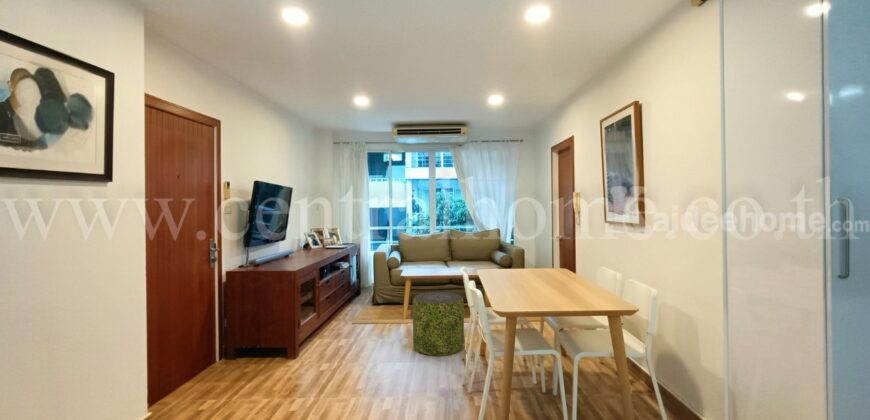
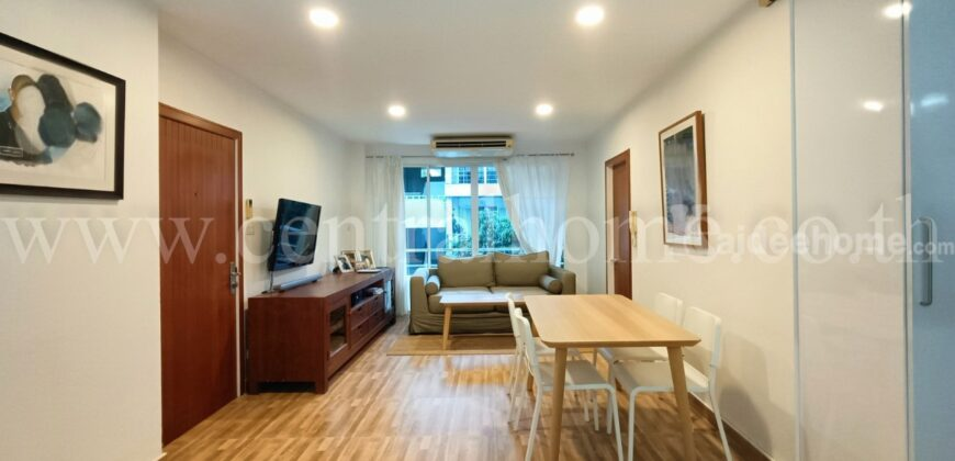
- pouf (438, 321)
